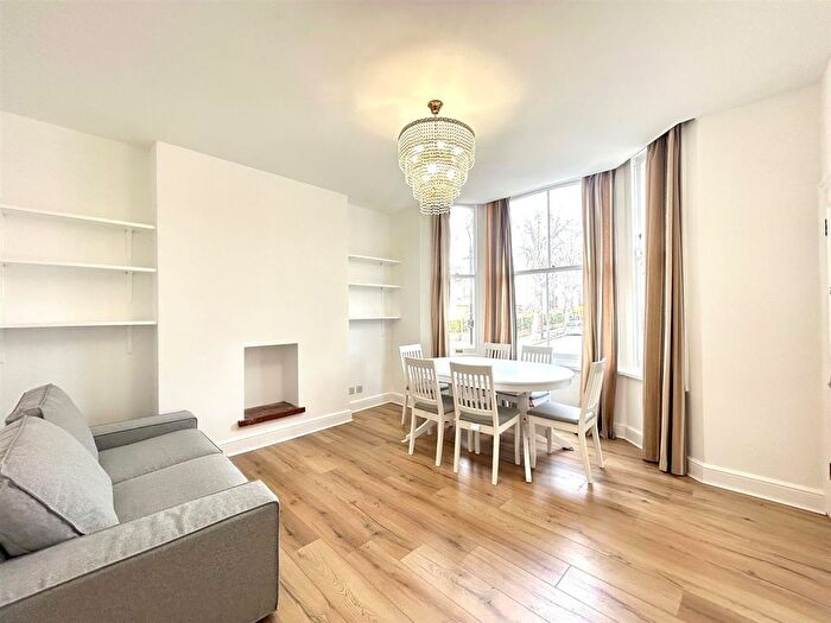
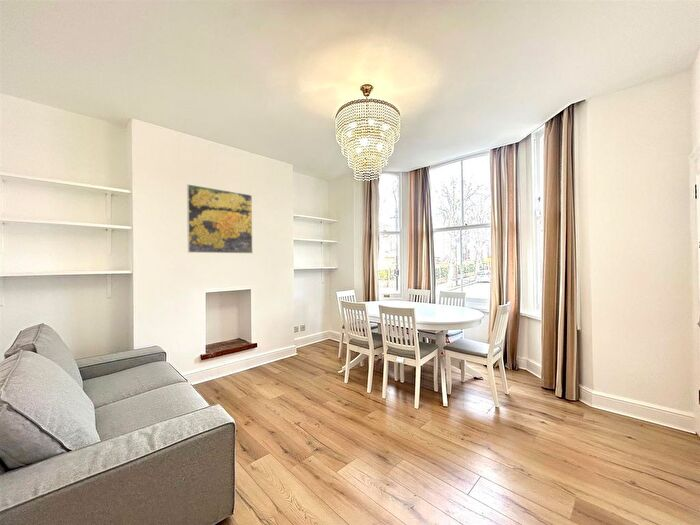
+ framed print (222, 221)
